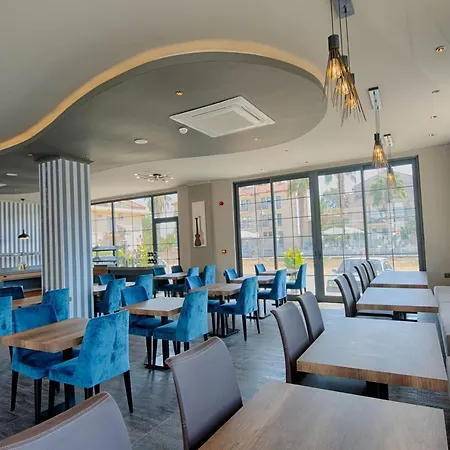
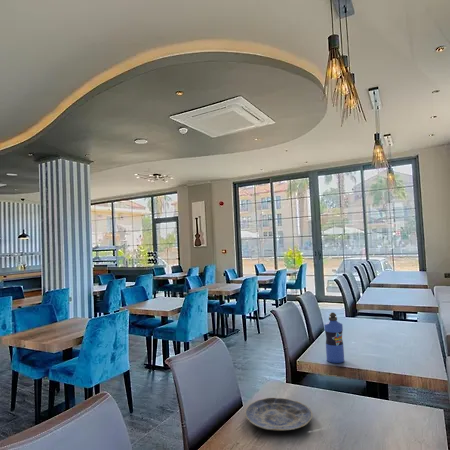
+ plate (278, 415)
+ water bottle (334, 336)
